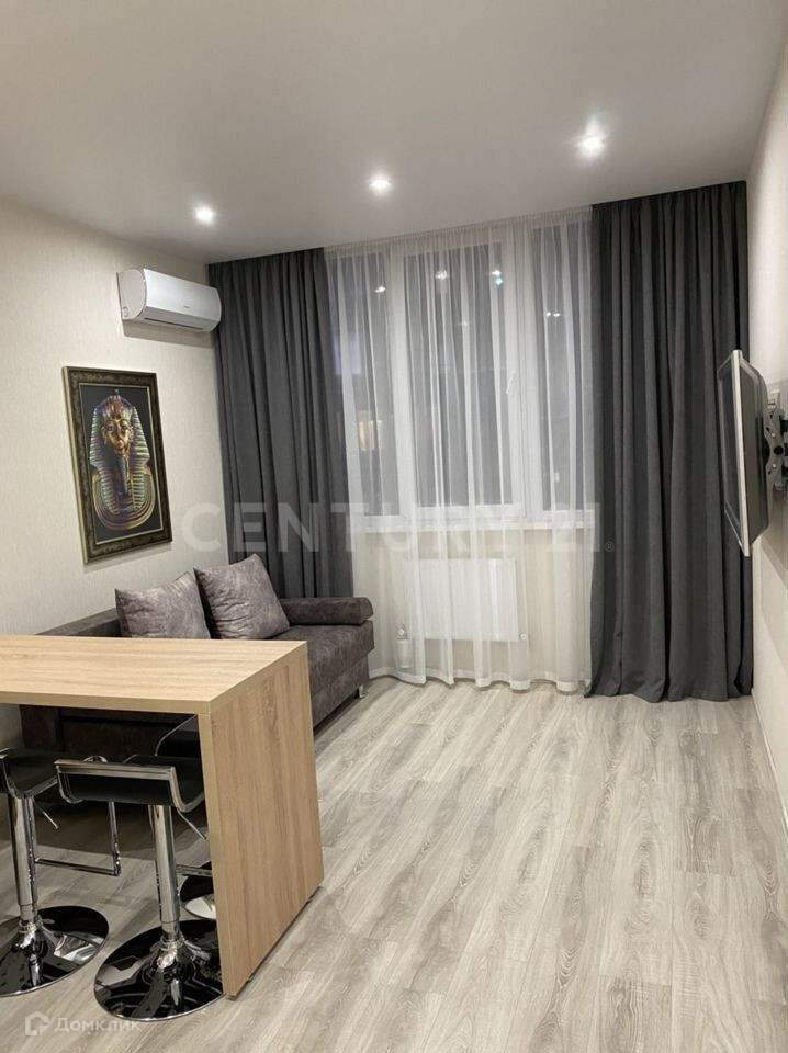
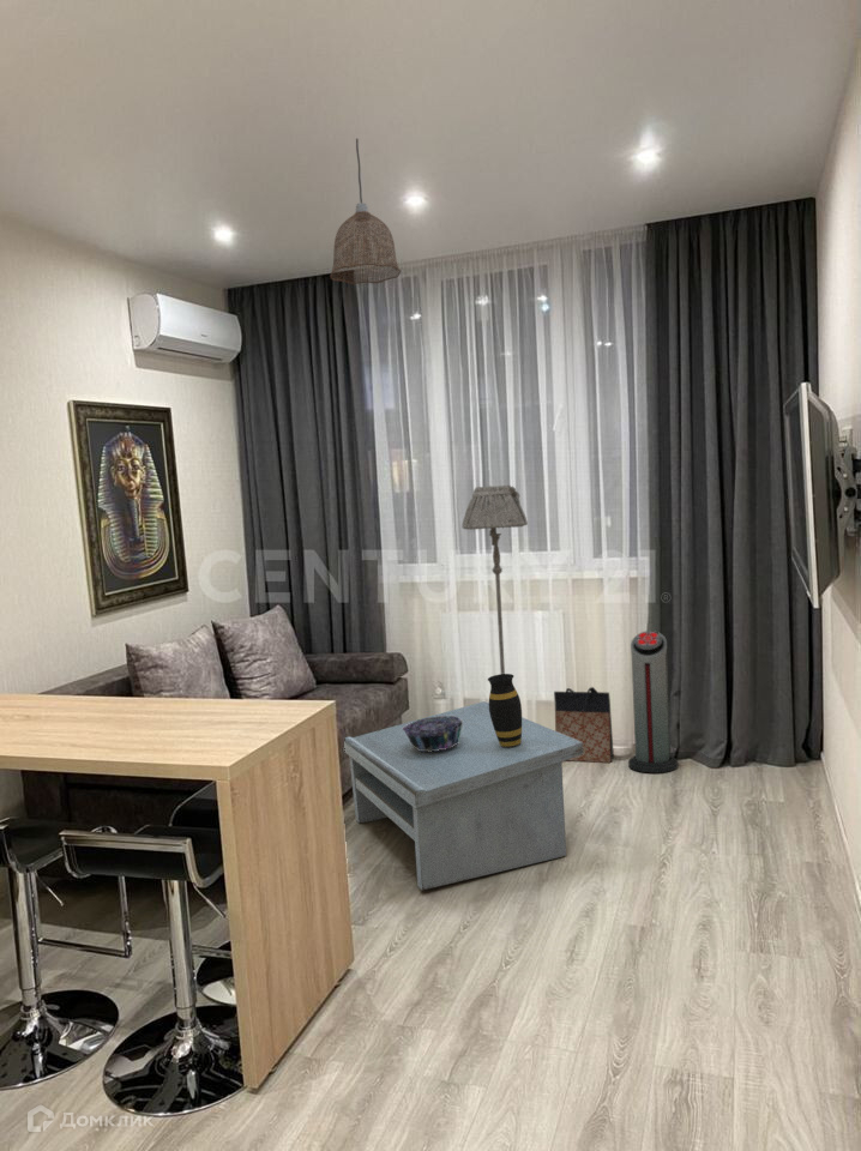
+ floor lamp (500, 629)
+ bag (583, 722)
+ vase (508, 711)
+ air purifier (650, 699)
+ coffee table (456, 784)
+ decorative bowl (435, 731)
+ pendant lamp (361, 207)
